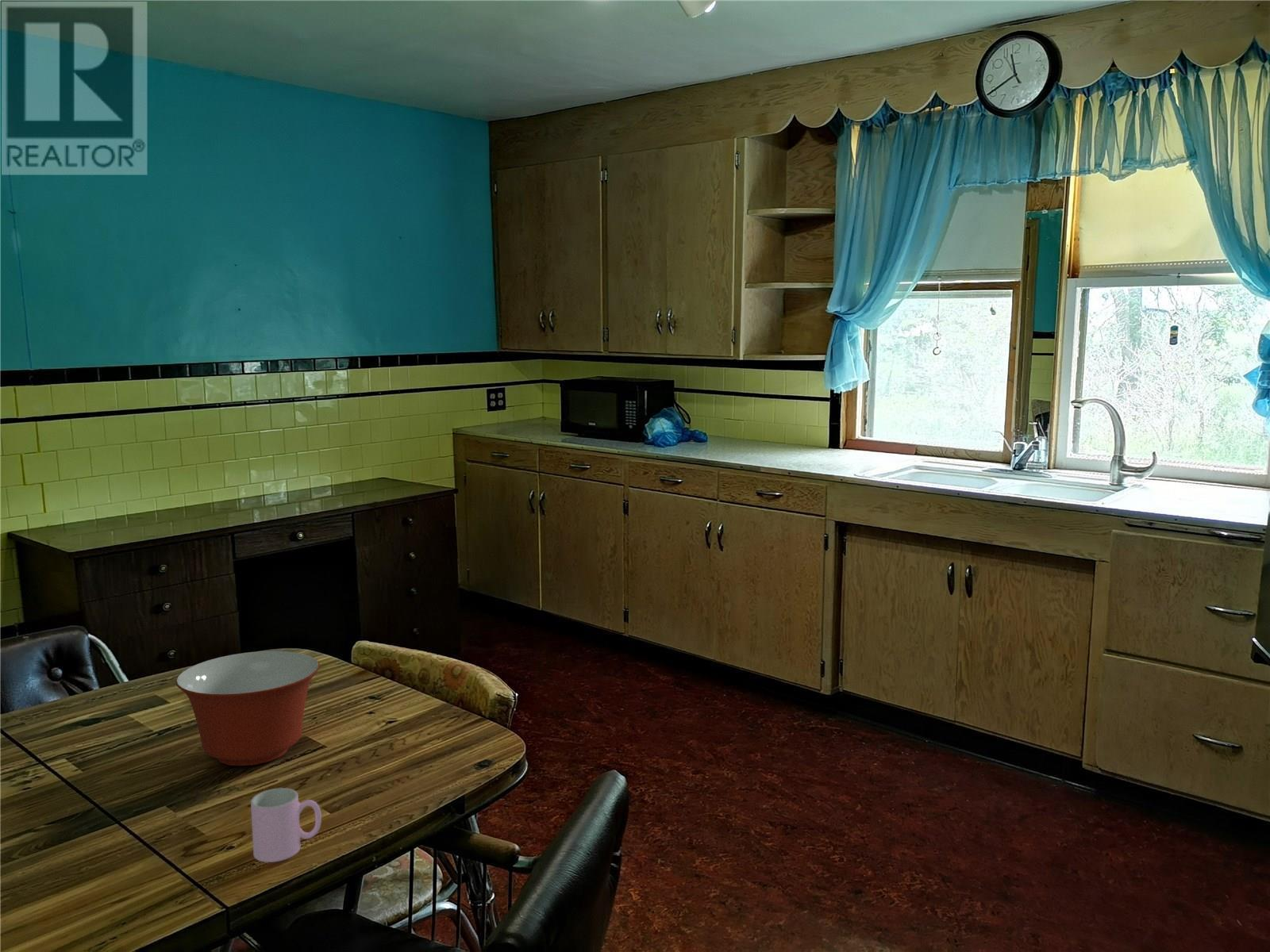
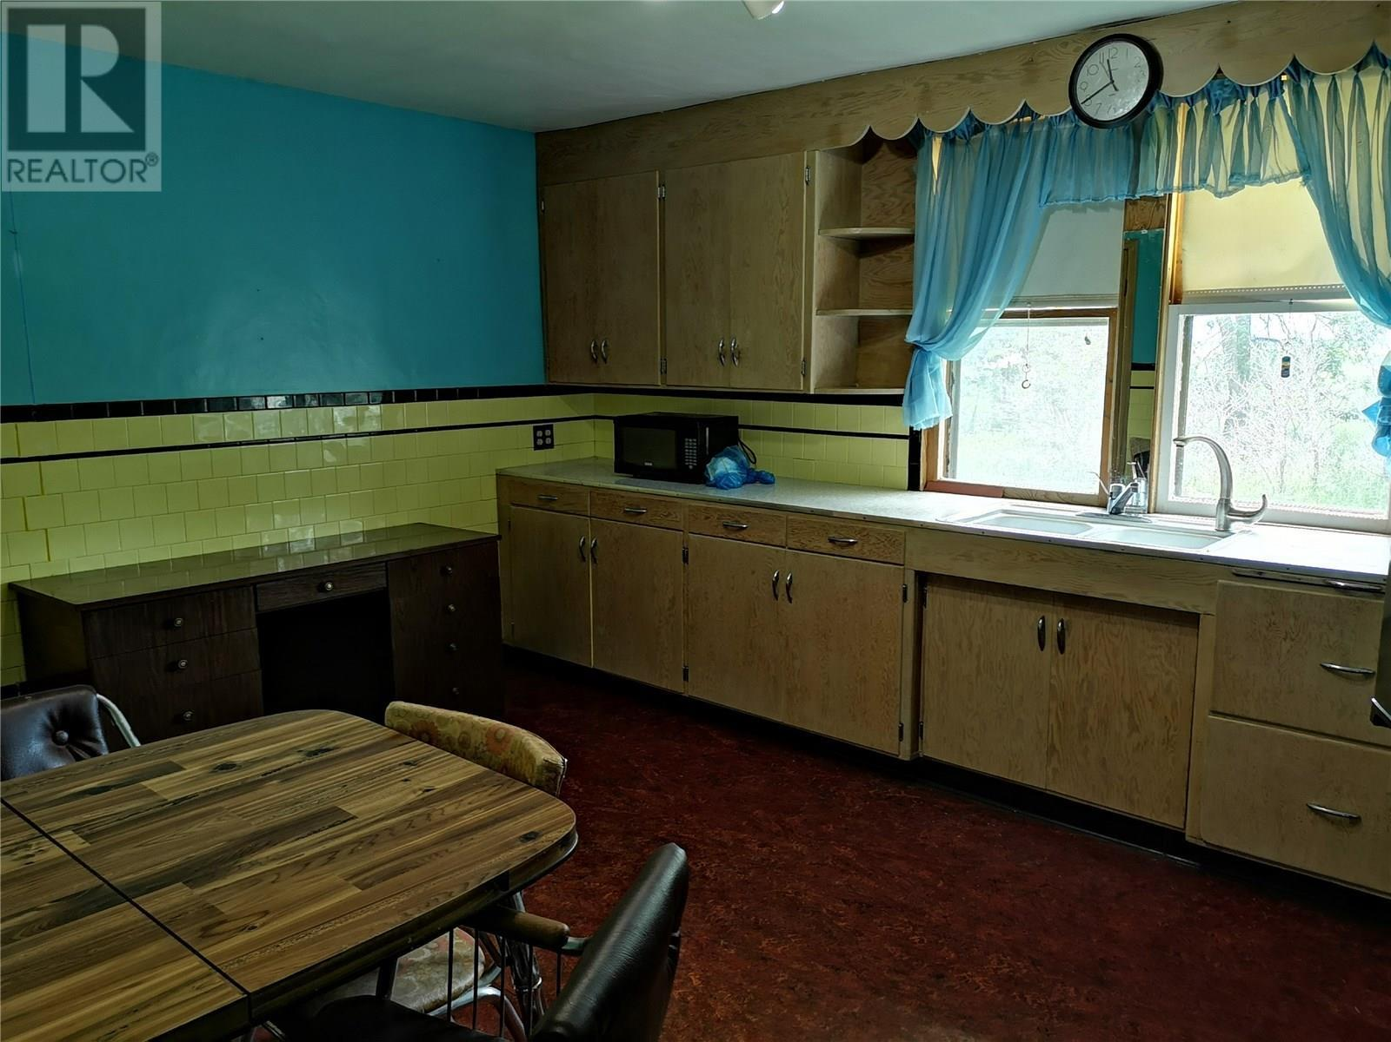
- mixing bowl (251, 712)
- cup (287, 823)
